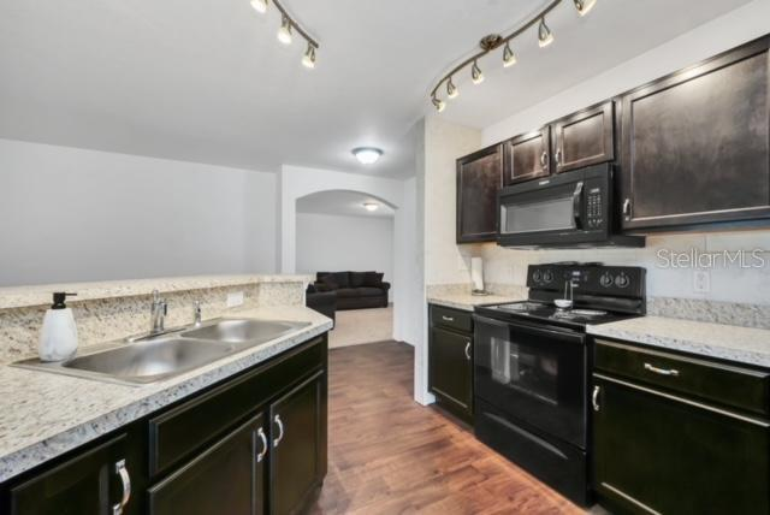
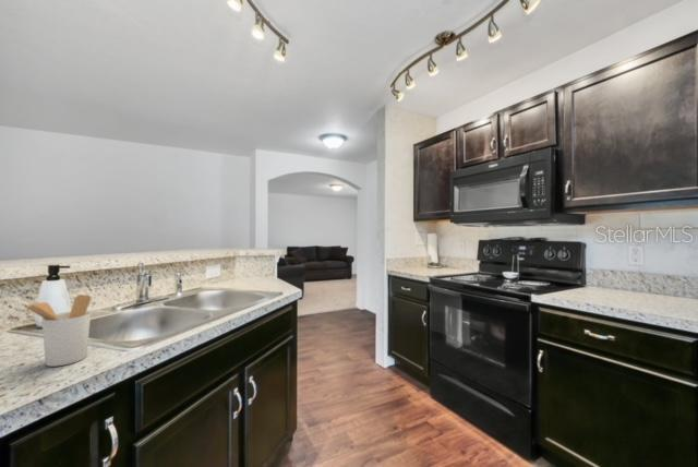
+ utensil holder (56, 330)
